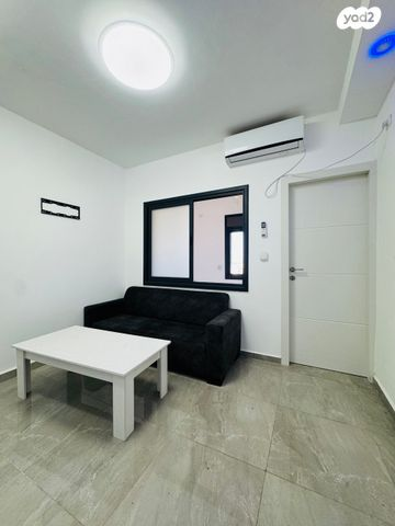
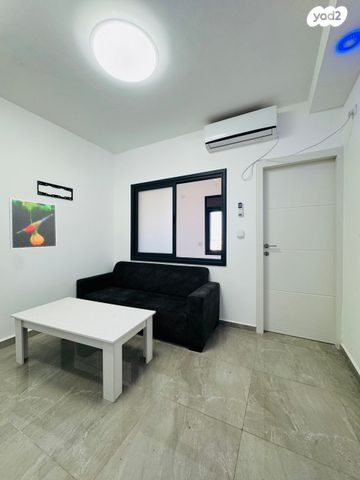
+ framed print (35, 224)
